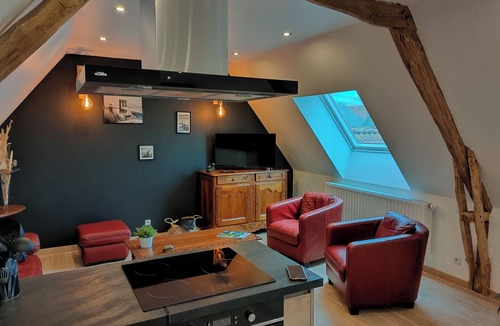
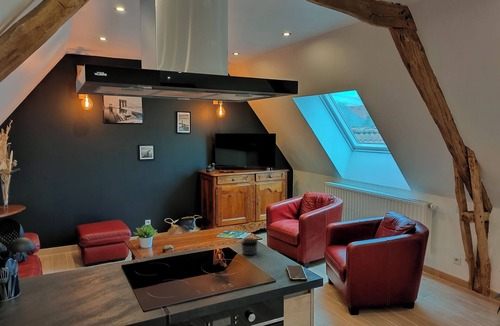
+ jar (249, 246)
